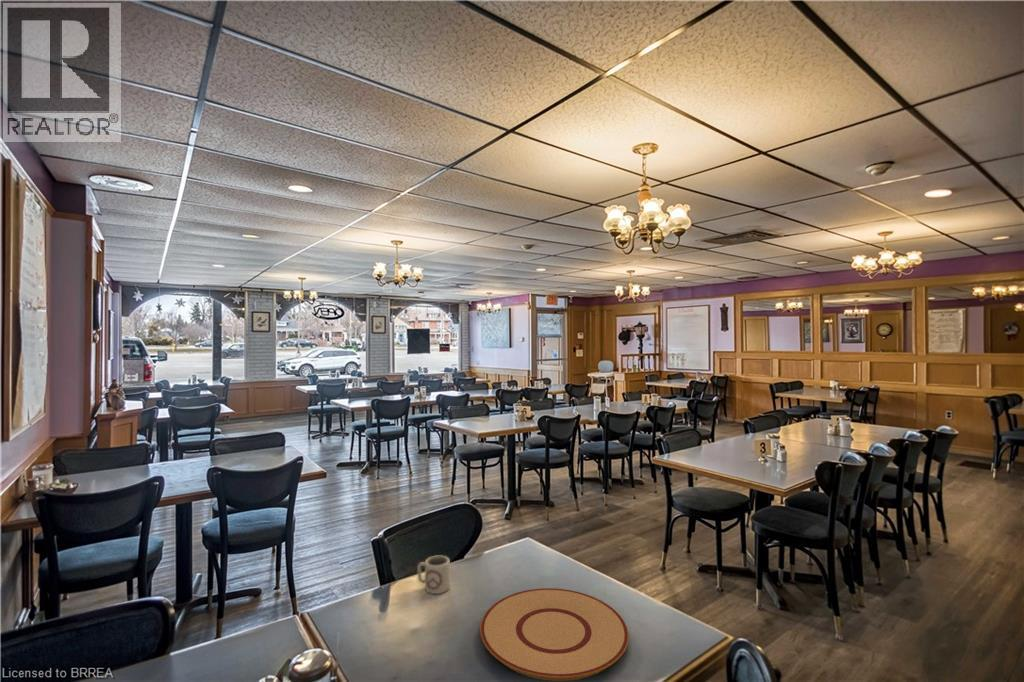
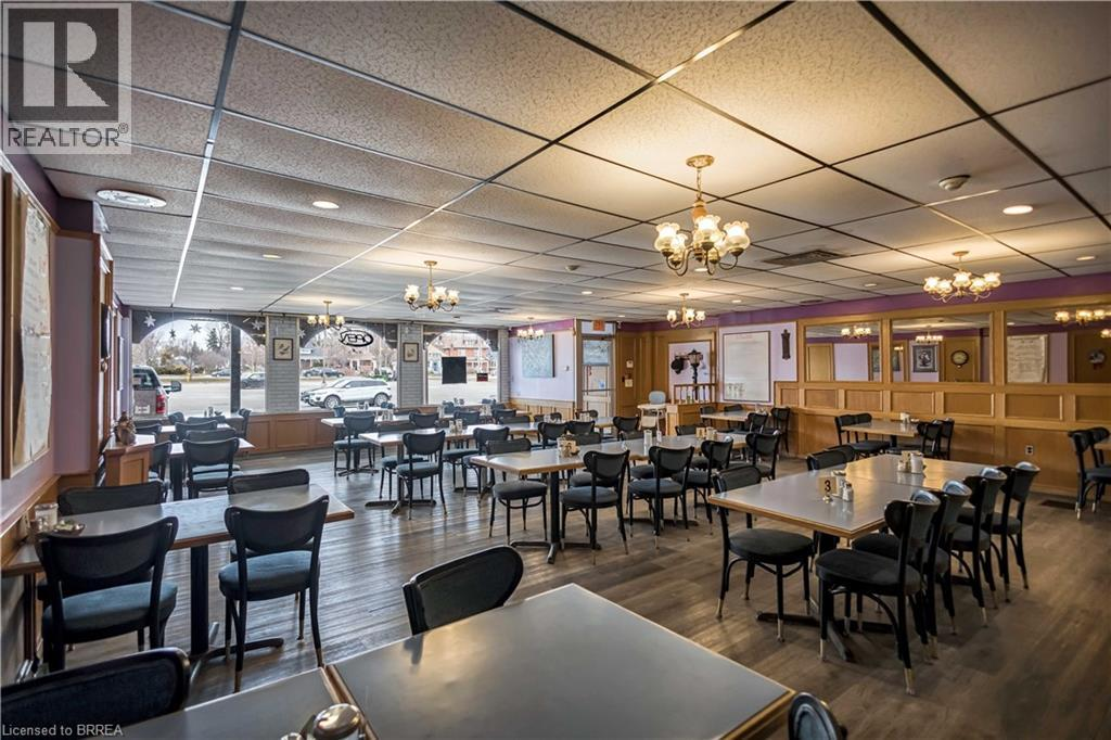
- cup (433, 573)
- plate (553, 629)
